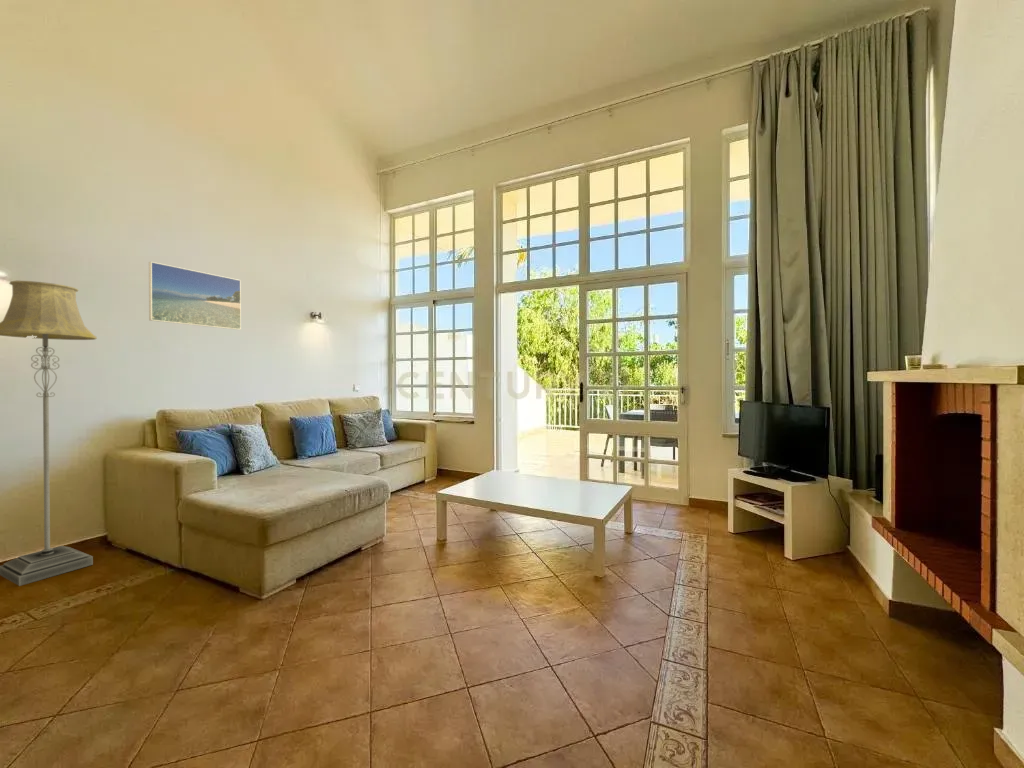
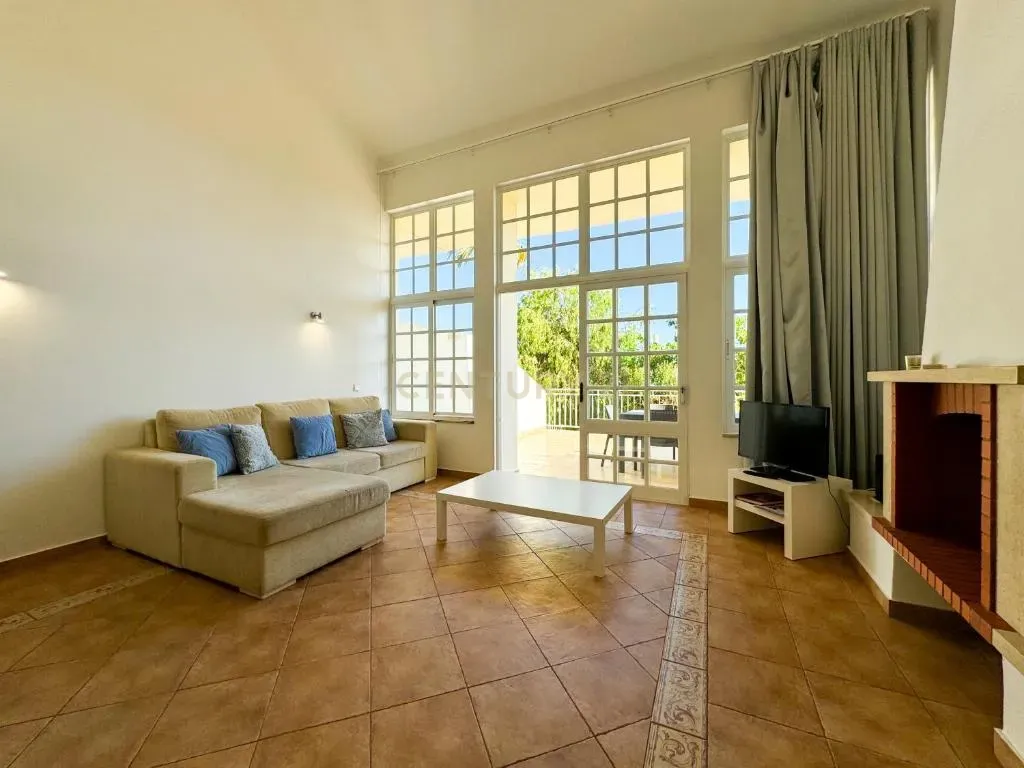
- floor lamp (46, 428)
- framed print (198, 298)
